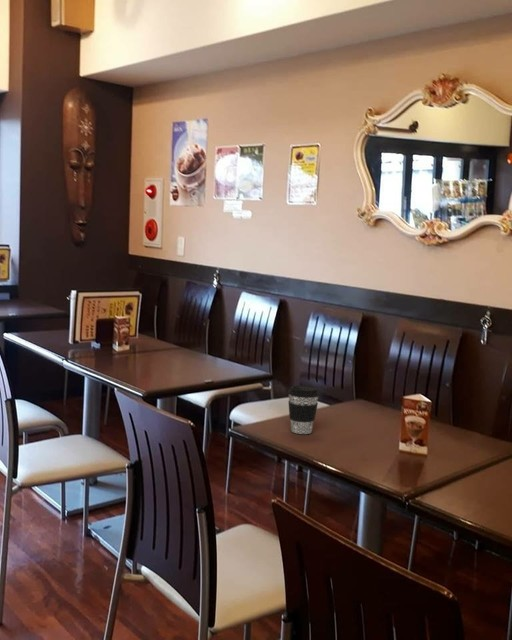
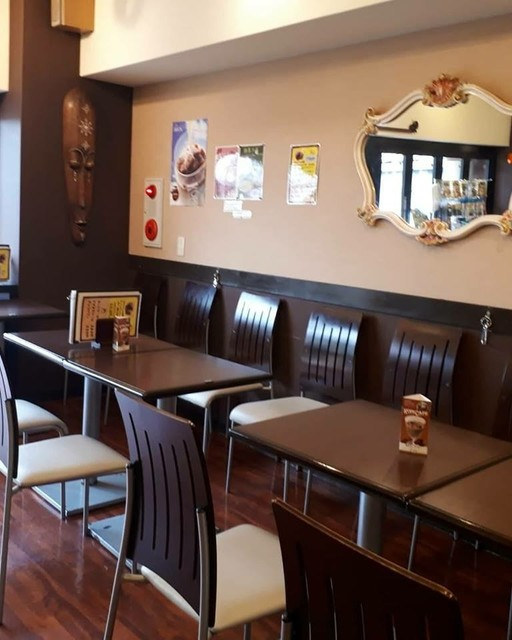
- coffee cup (302, 409)
